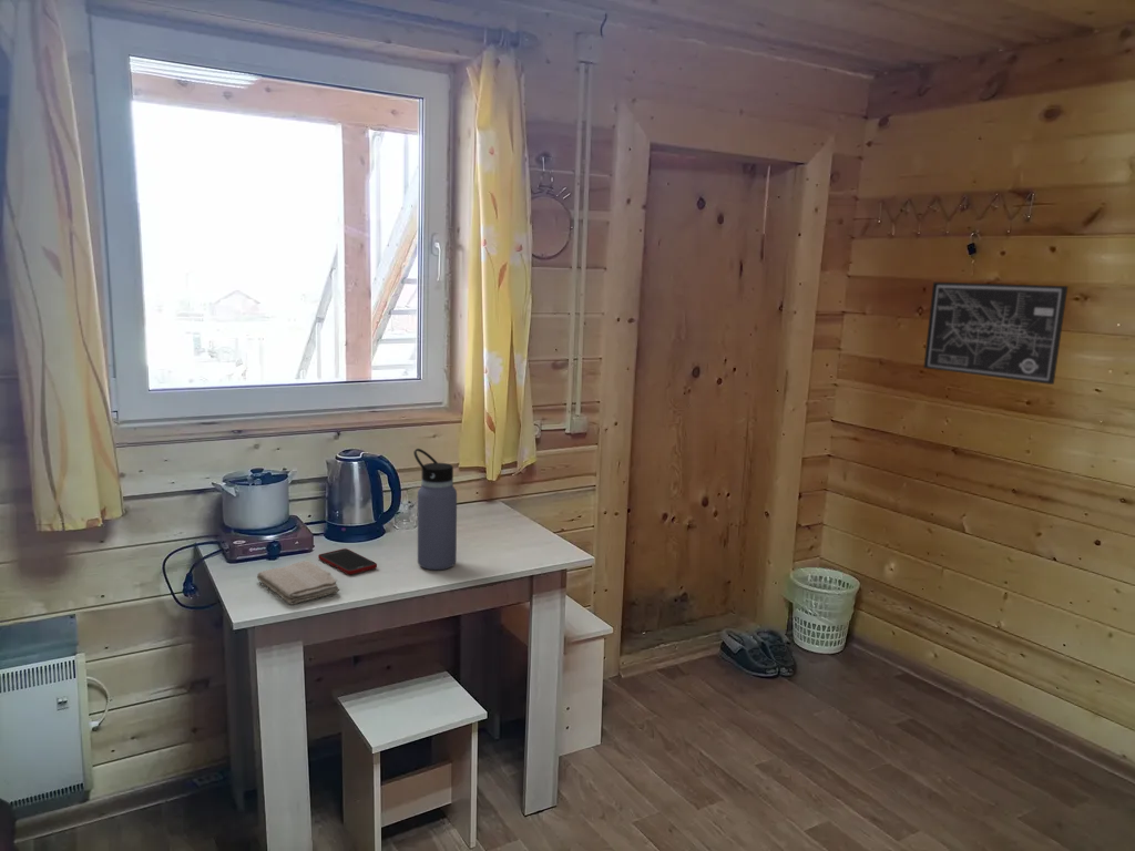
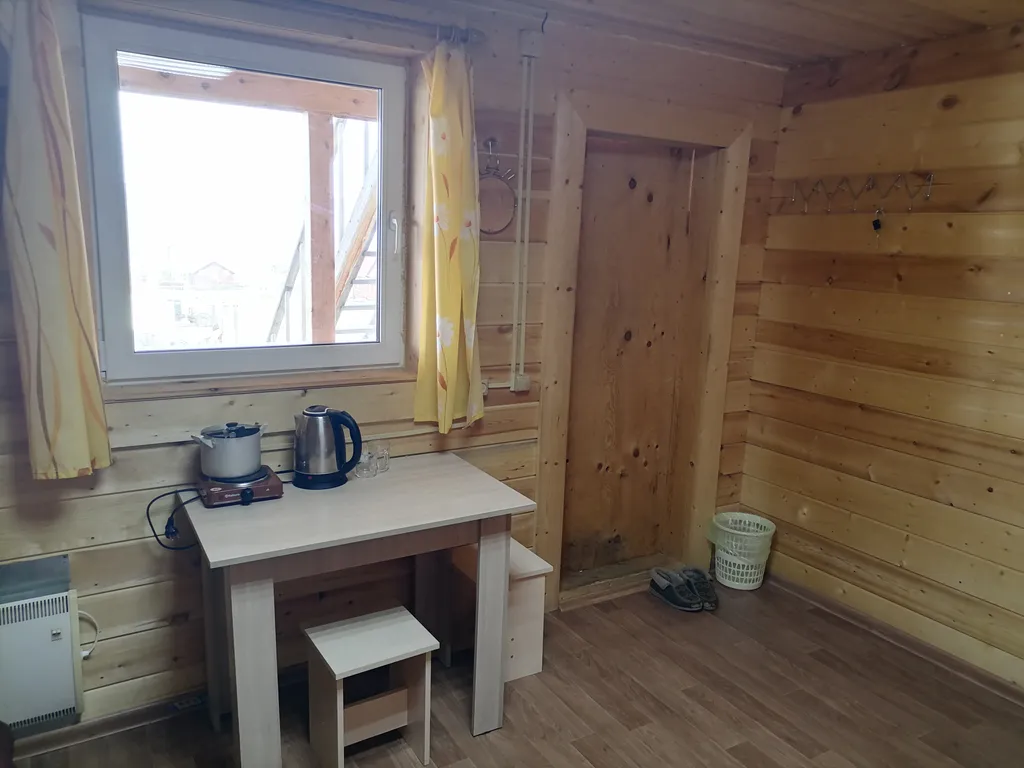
- wall art (990, 329)
- water bottle (434, 507)
- washcloth (298, 580)
- cell phone (347, 561)
